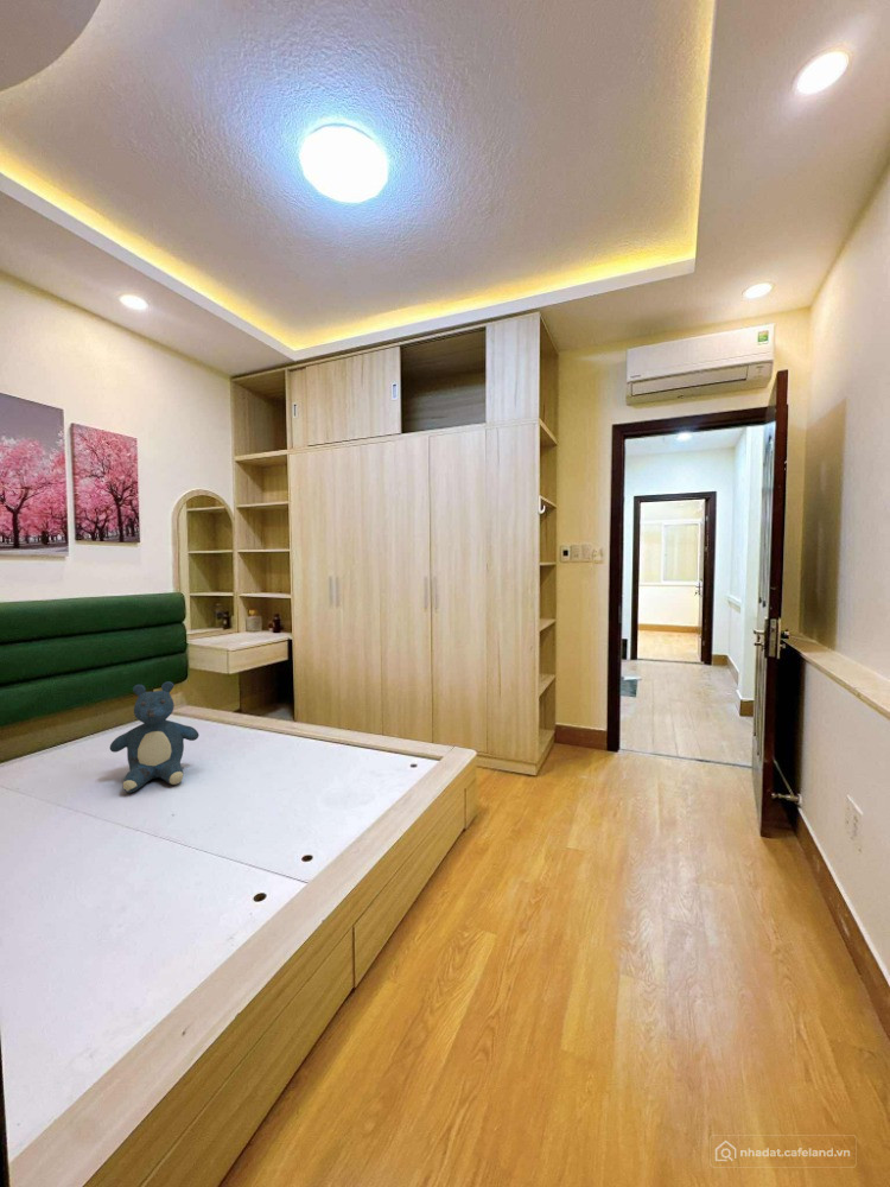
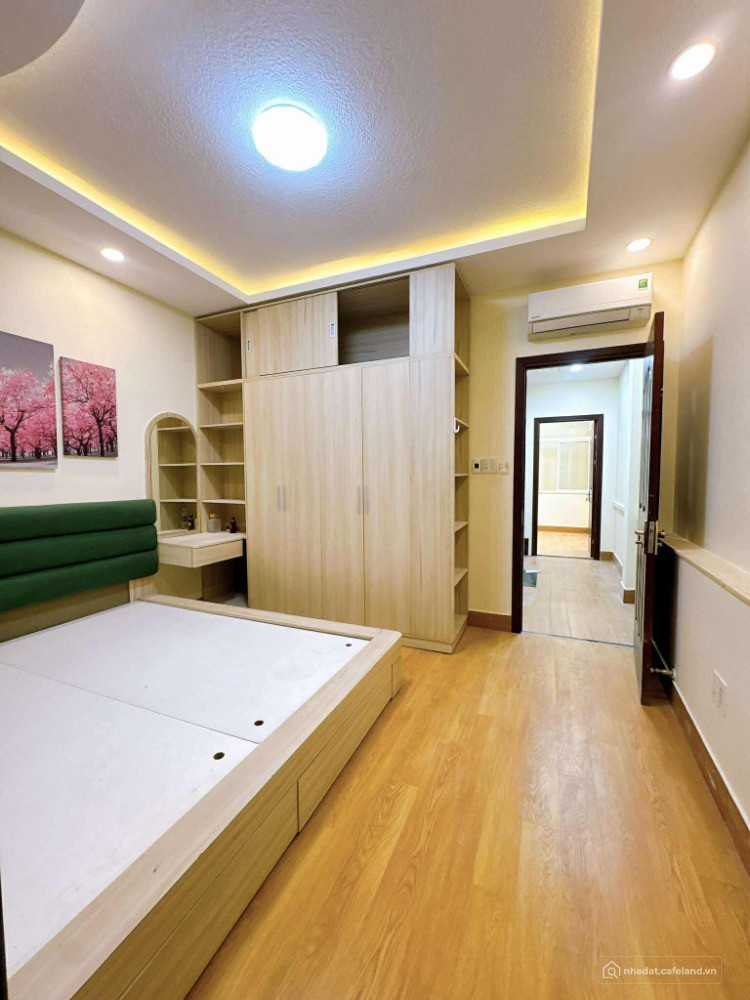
- teddy bear (153, 732)
